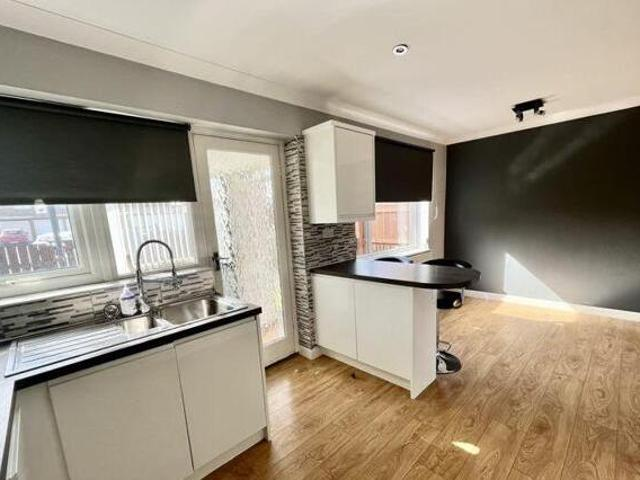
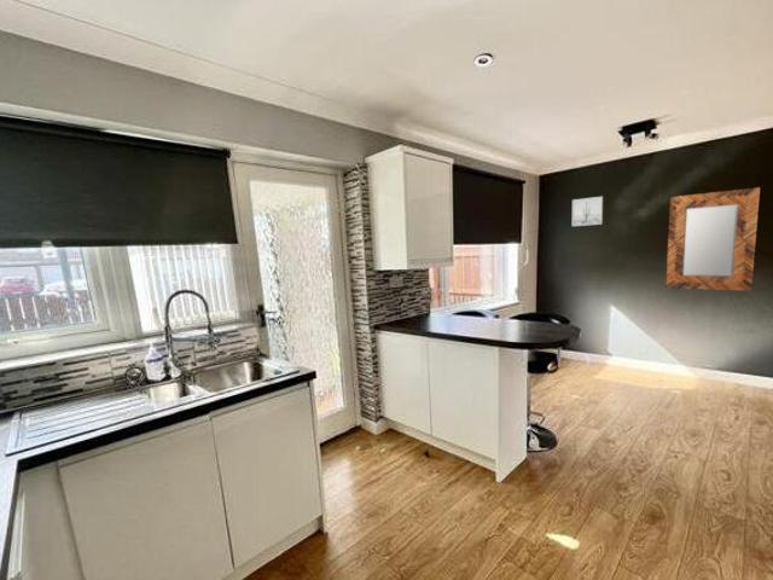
+ wall art (587, 211)
+ home mirror (708, 242)
